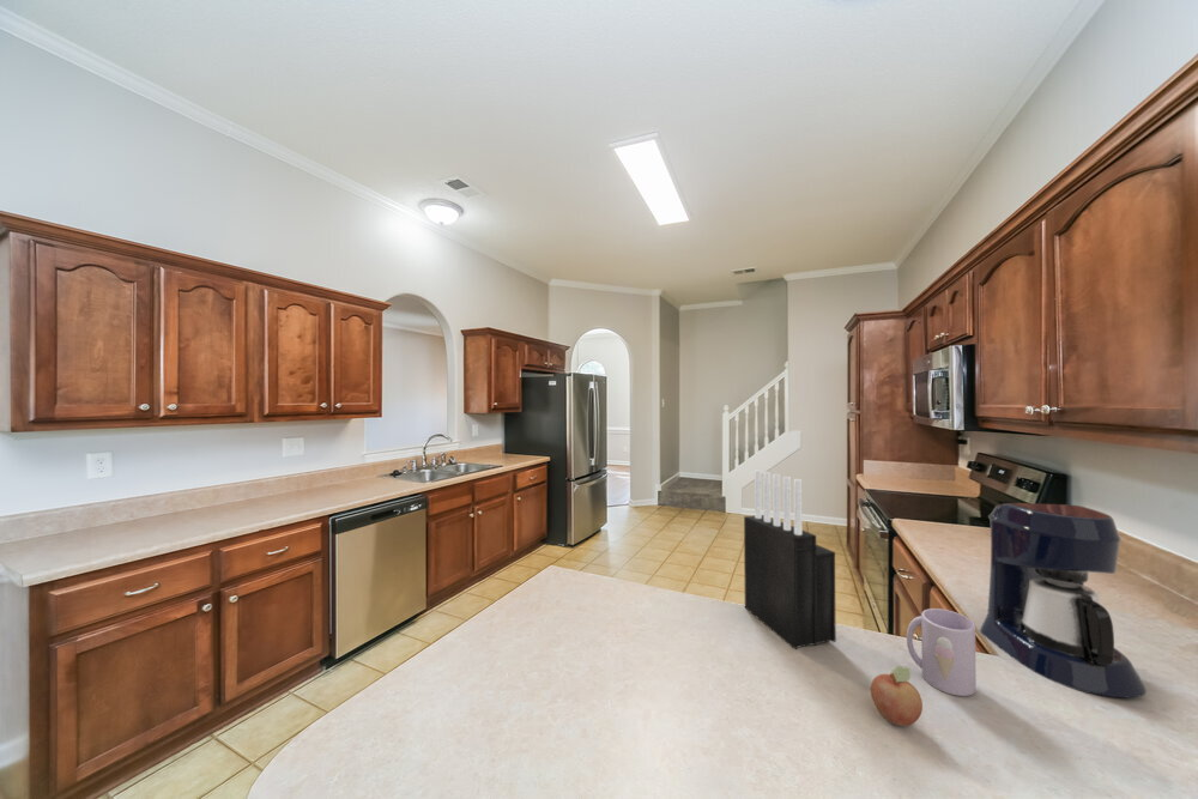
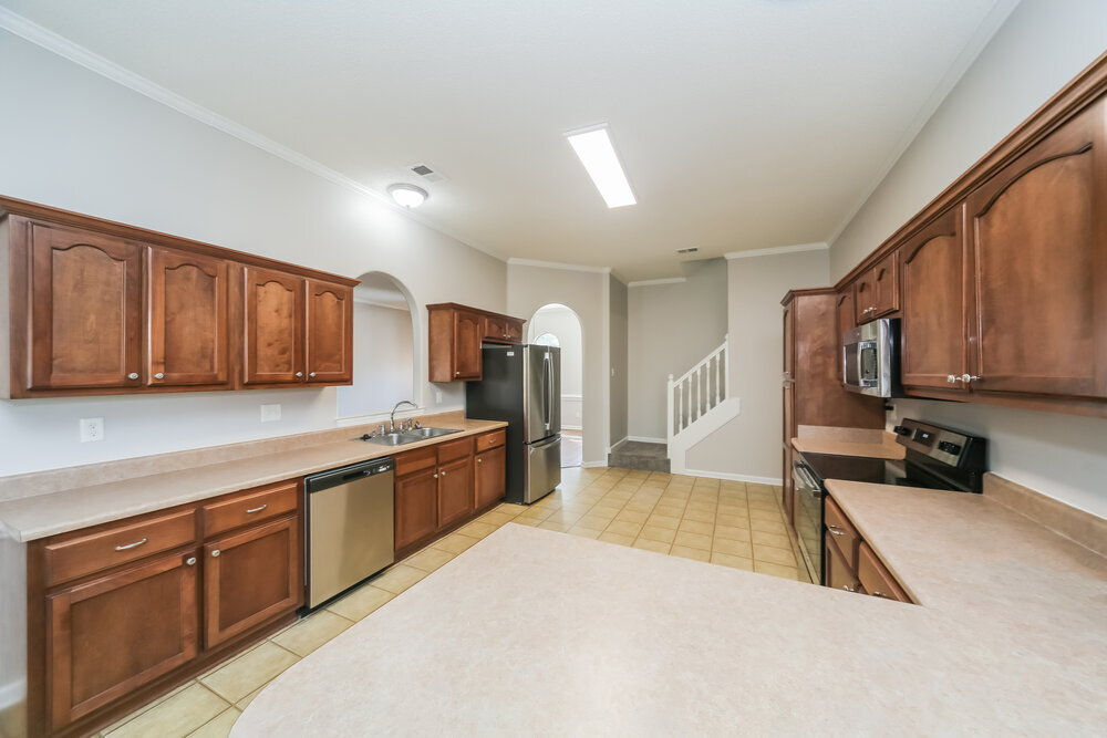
- mug (939, 647)
- knife block (791, 549)
- fruit (896, 695)
- coffee maker (1057, 582)
